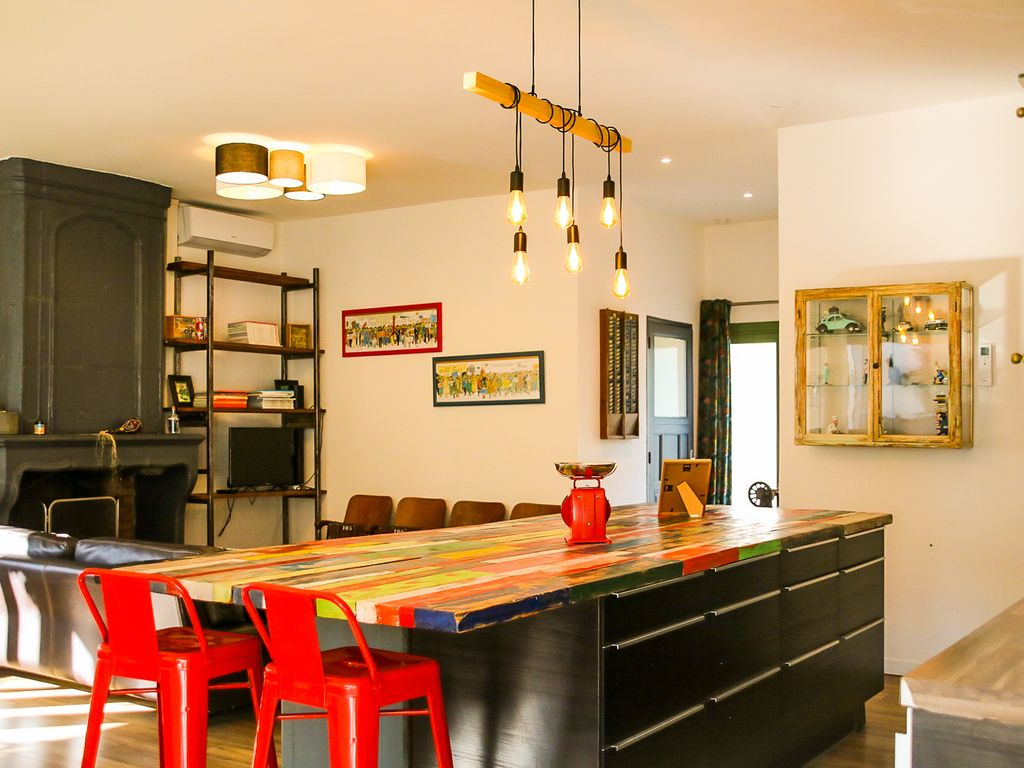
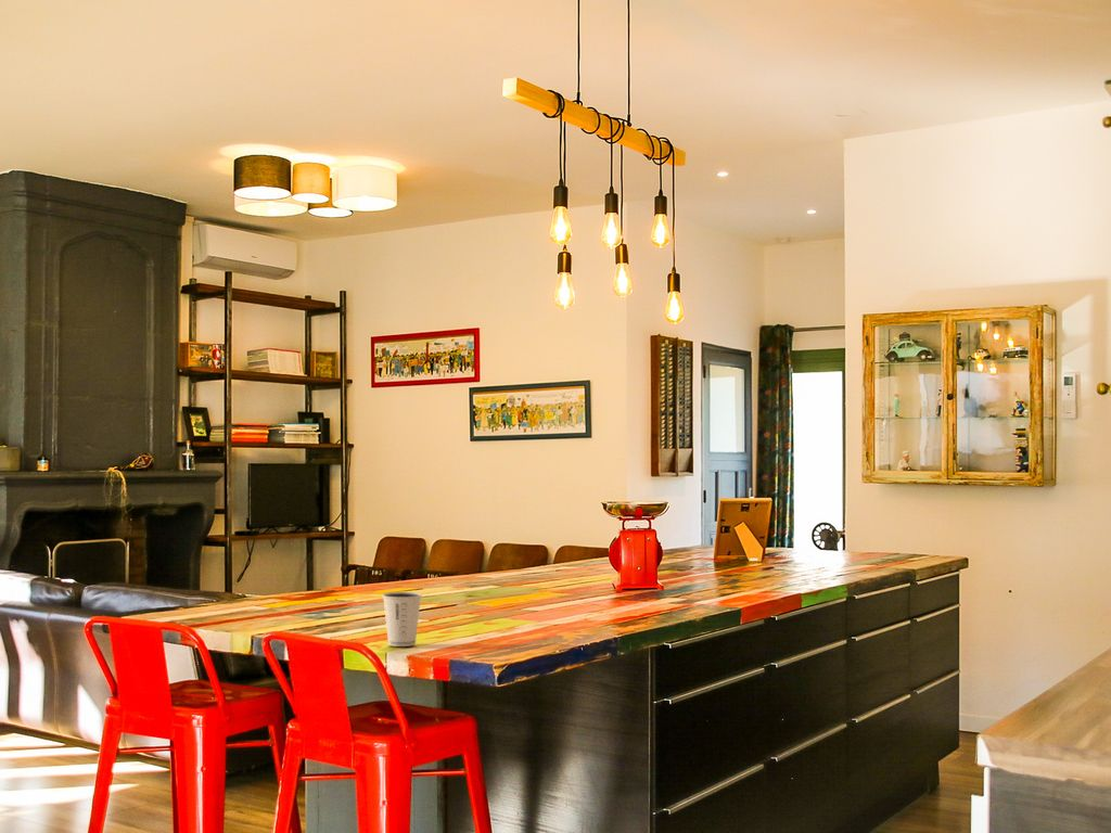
+ dixie cup (401, 619)
